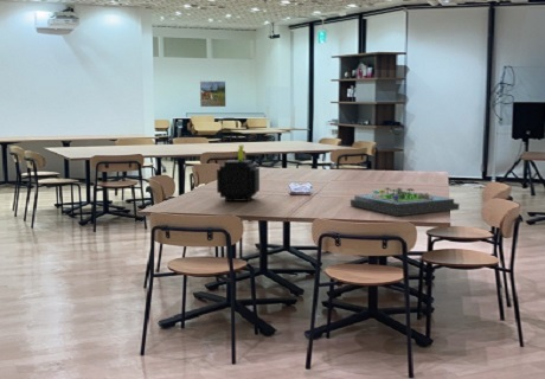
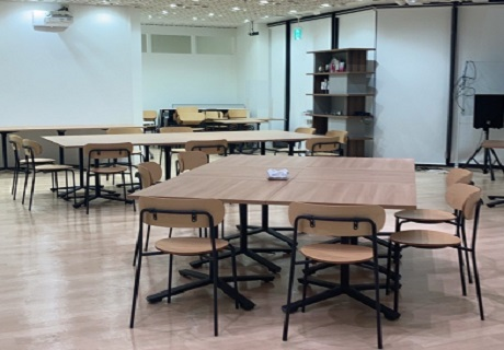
- board game (403, 198)
- plant pot (238, 172)
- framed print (212, 94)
